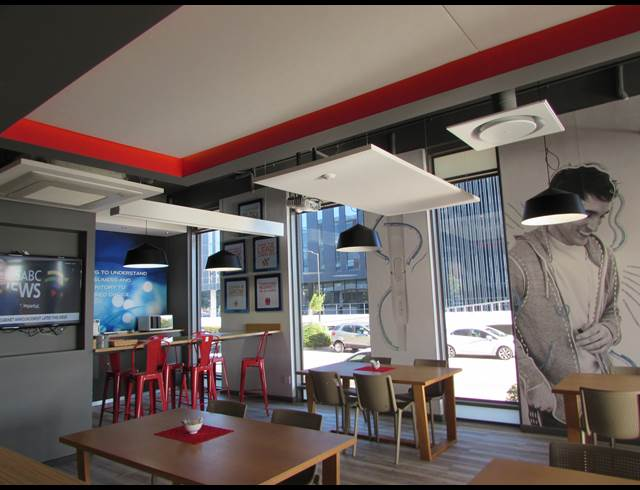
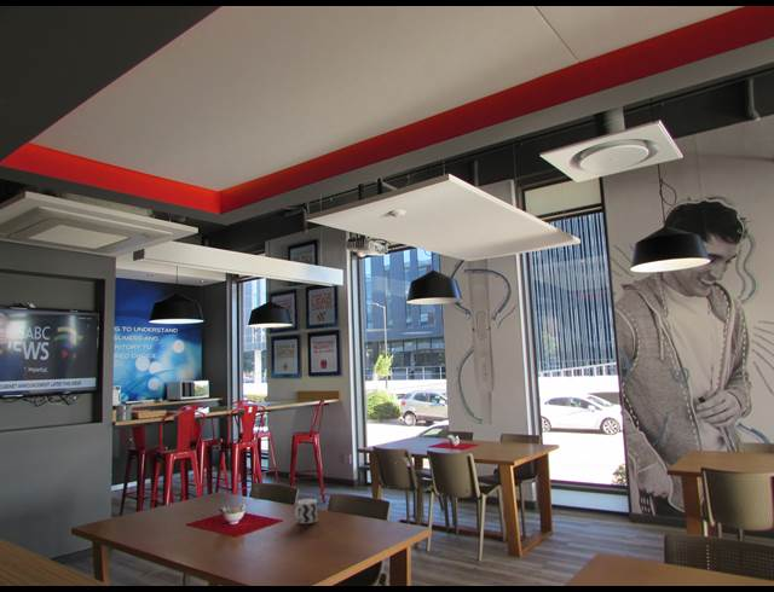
+ cup (305, 511)
